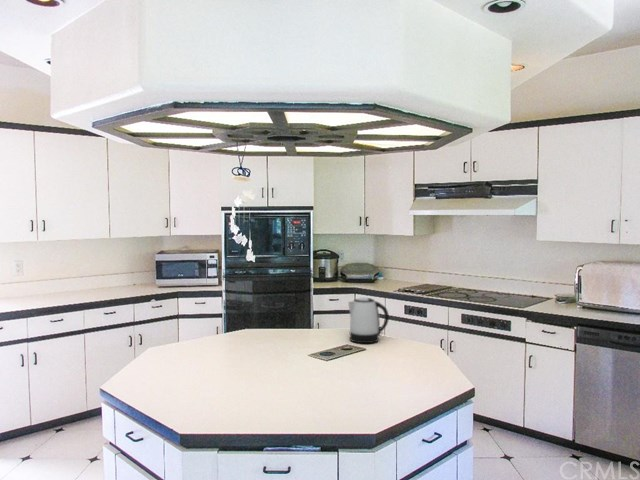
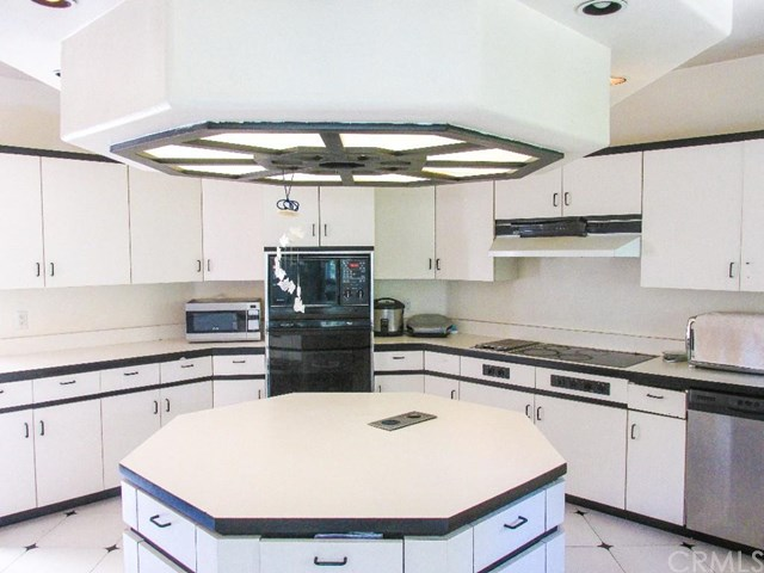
- kettle (368, 319)
